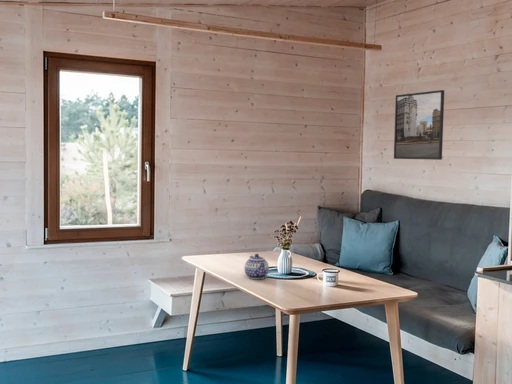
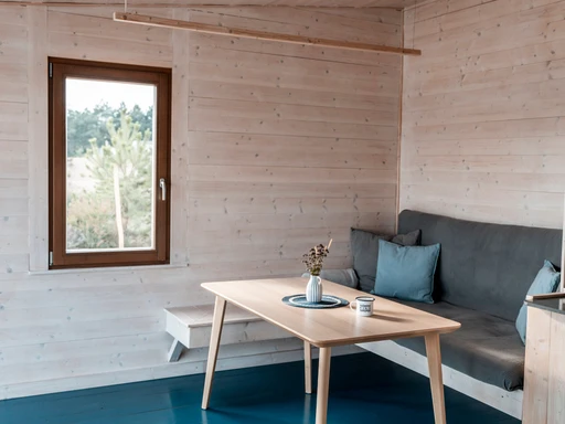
- teapot (256, 265)
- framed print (417, 126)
